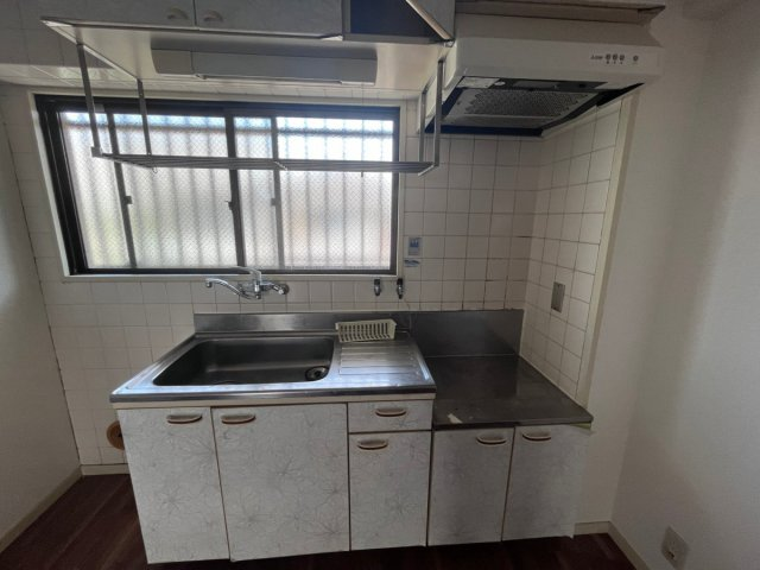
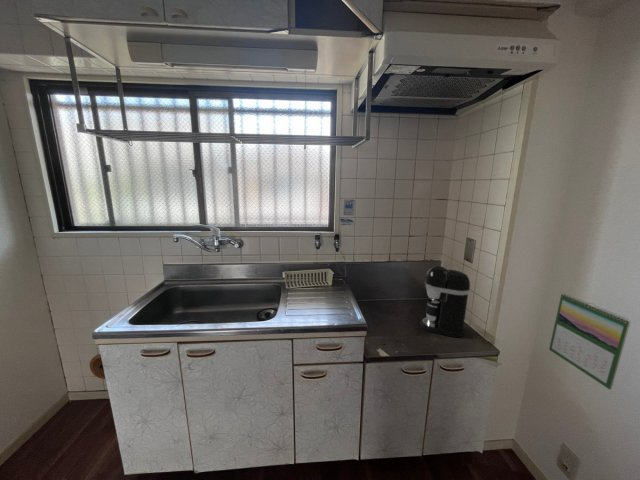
+ calendar (584, 336)
+ coffee maker (445, 299)
